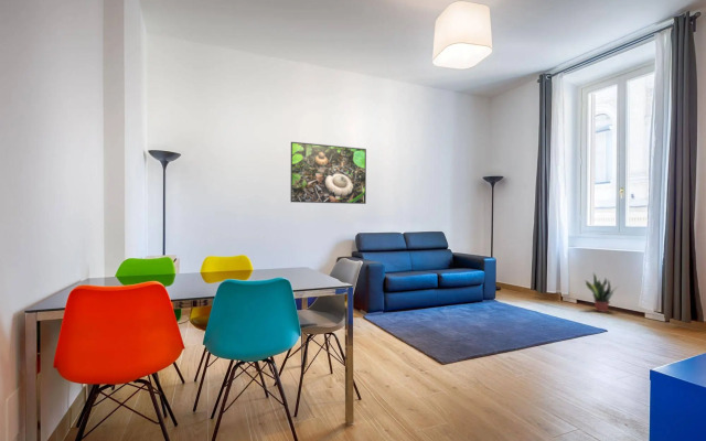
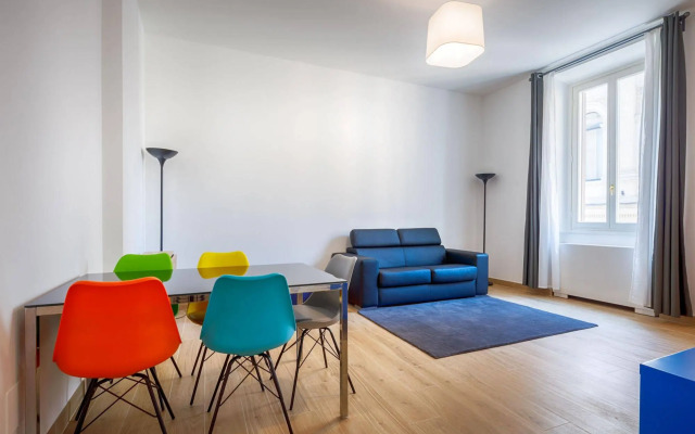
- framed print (330, 174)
- potted plant (600, 292)
